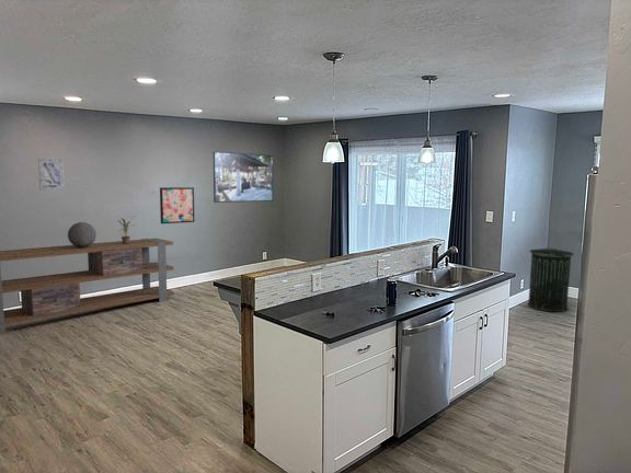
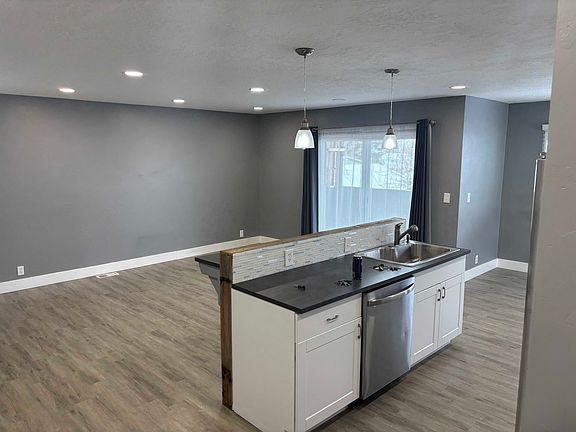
- decorative sphere (81, 234)
- potted plant (125, 229)
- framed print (244, 177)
- wall art (51, 174)
- trash can (549, 277)
- shelving unit (82, 279)
- wall art (177, 205)
